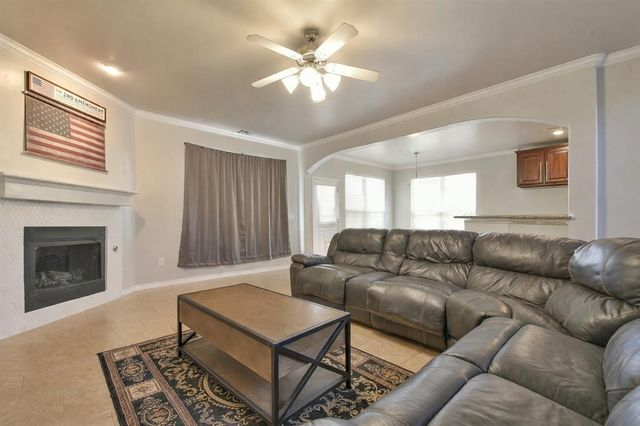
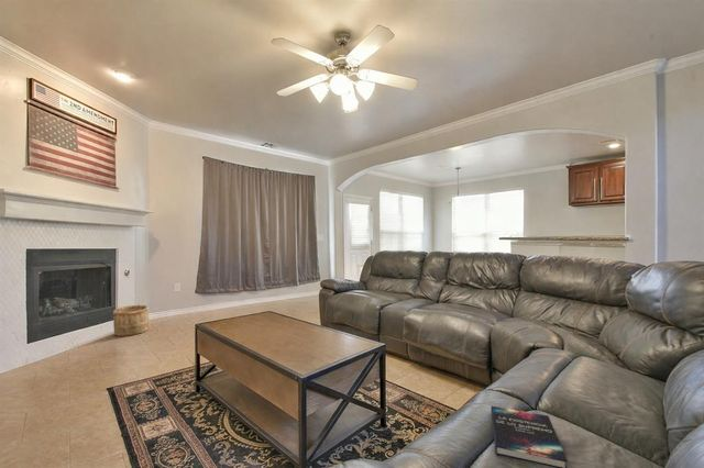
+ wooden bucket (131, 320)
+ hardback book (524, 433)
